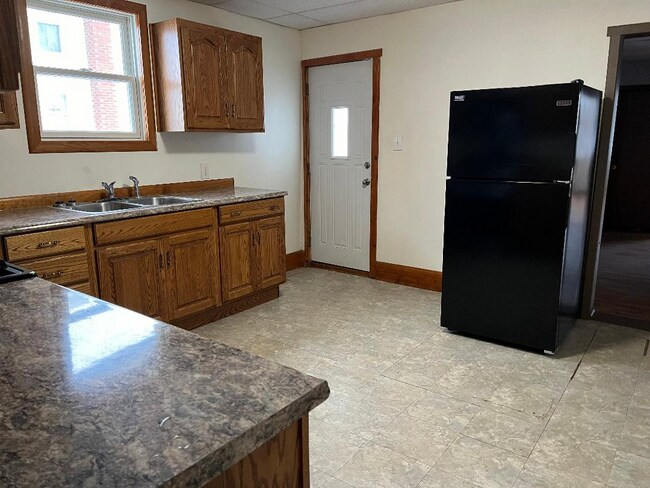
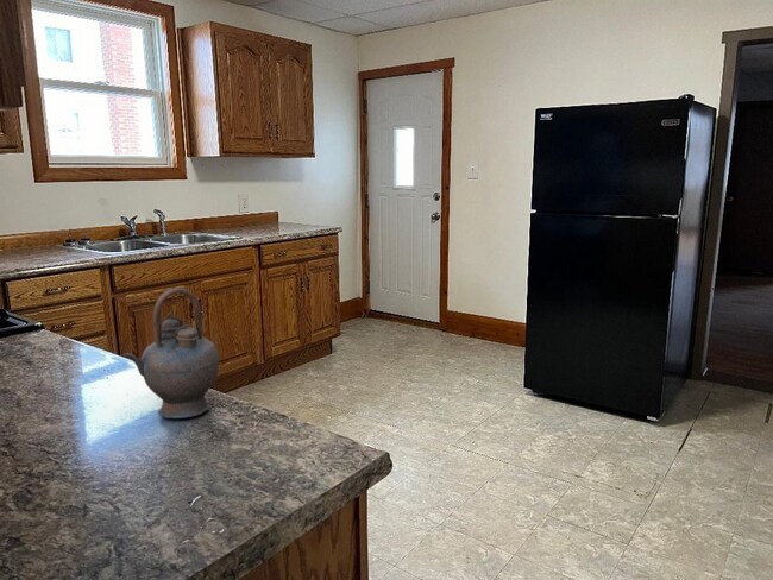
+ teapot (171, 352)
